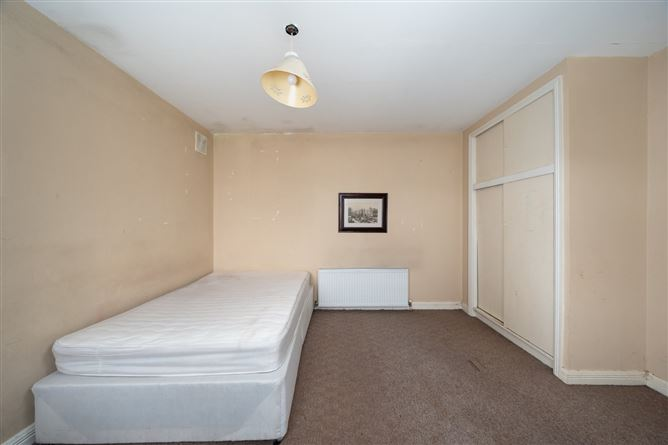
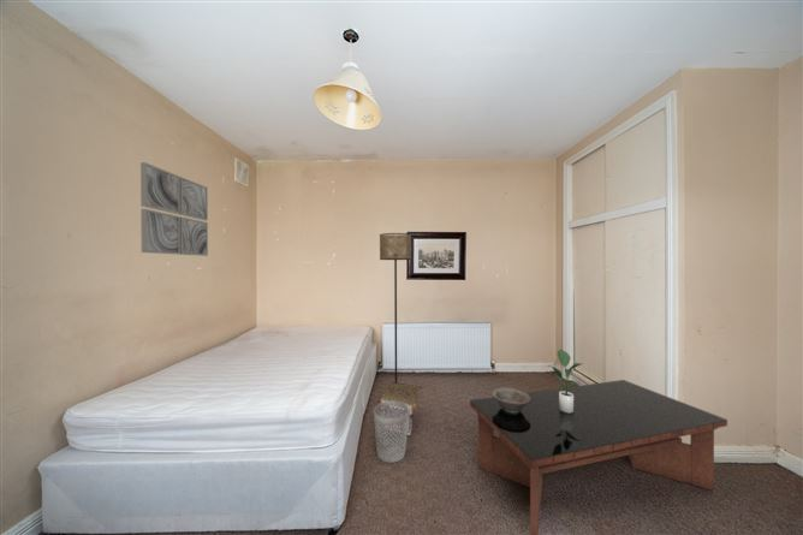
+ coffee table (589, 444)
+ potted plant (566, 381)
+ decorative bowl (511, 402)
+ wastebasket (391, 430)
+ wall art (178, 214)
+ floor lamp (395, 315)
+ cardboard box (399, 408)
